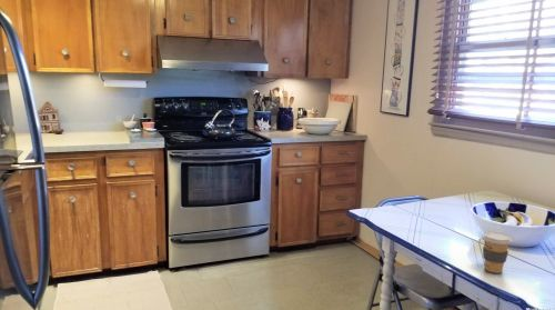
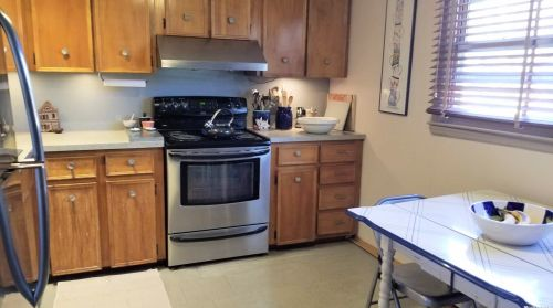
- coffee cup (495, 252)
